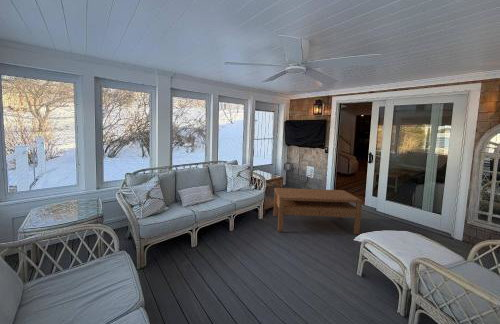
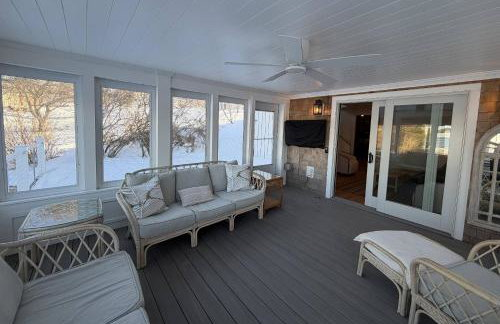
- coffee table (313, 209)
